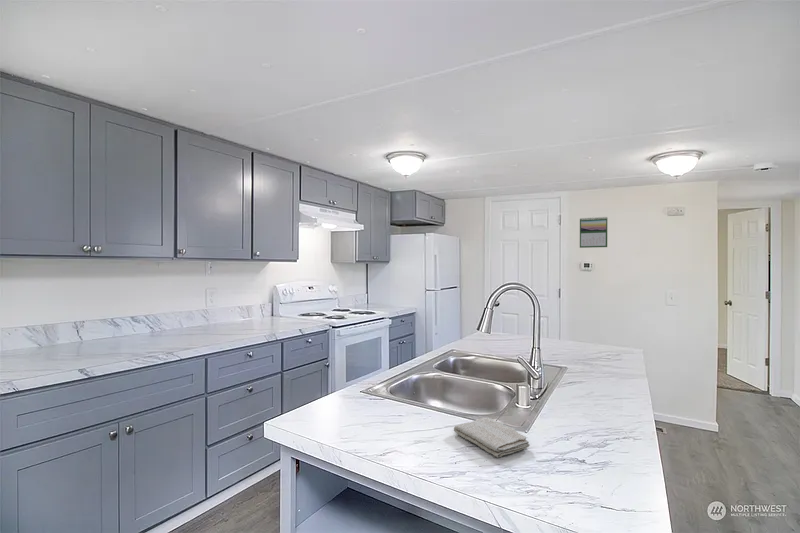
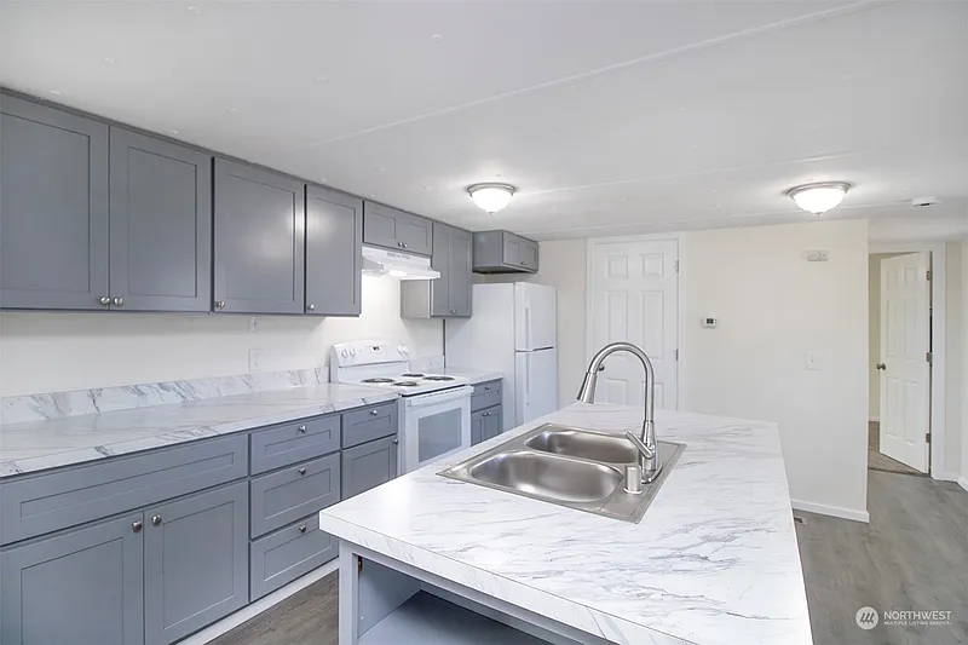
- calendar (593, 232)
- washcloth (490, 434)
